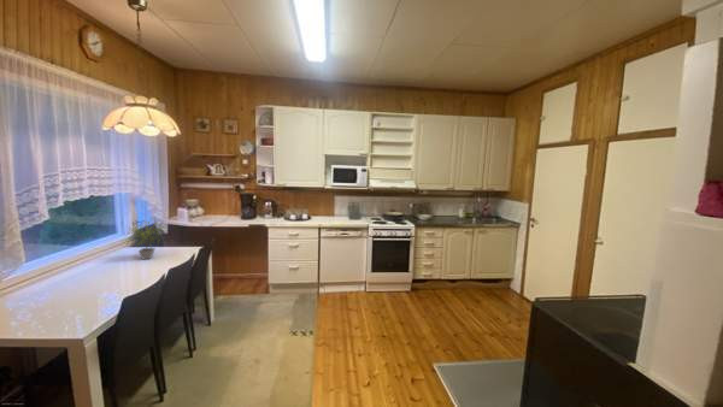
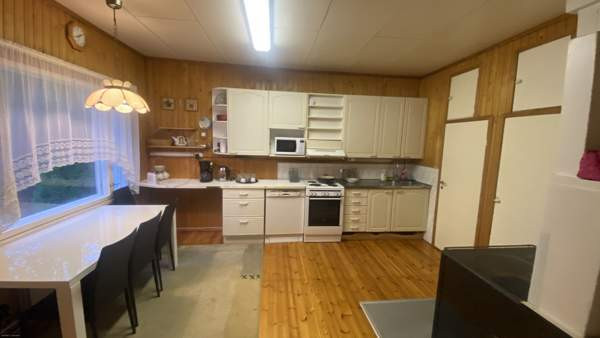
- potted plant (143, 237)
